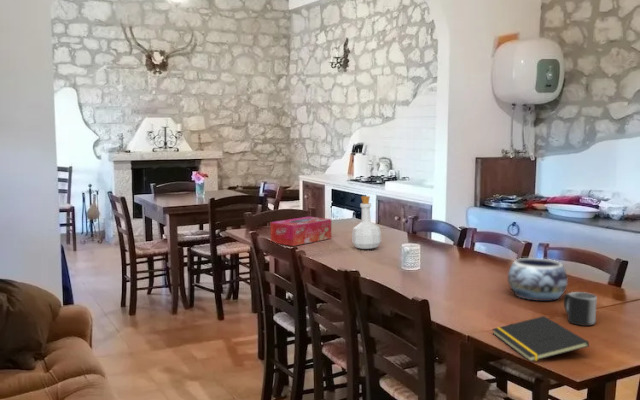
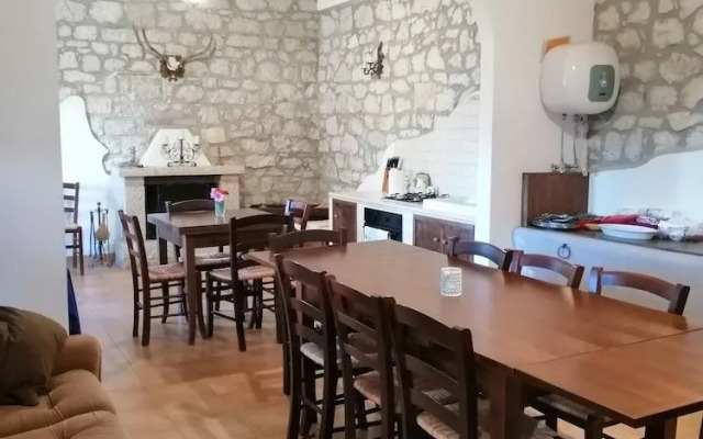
- tissue box (301, 230)
- bottle (366, 222)
- notepad (537, 337)
- decorative bowl (537, 278)
- mug (578, 306)
